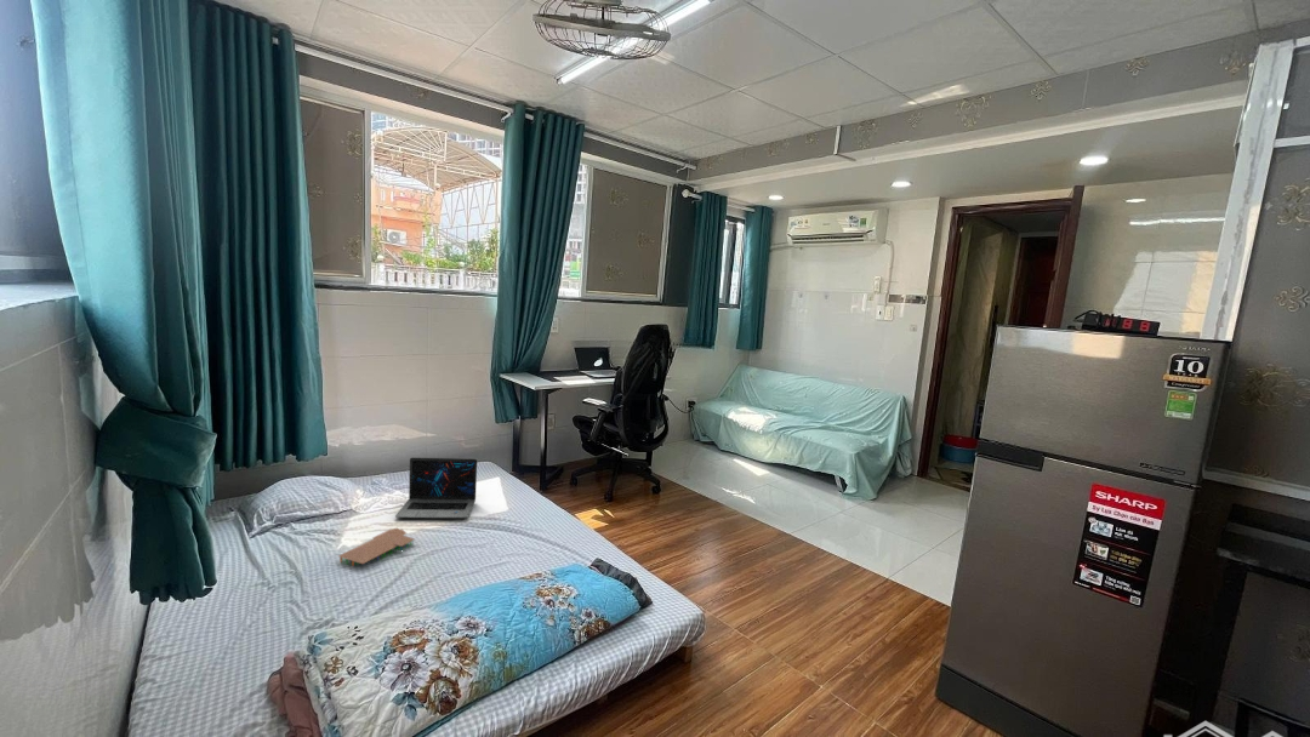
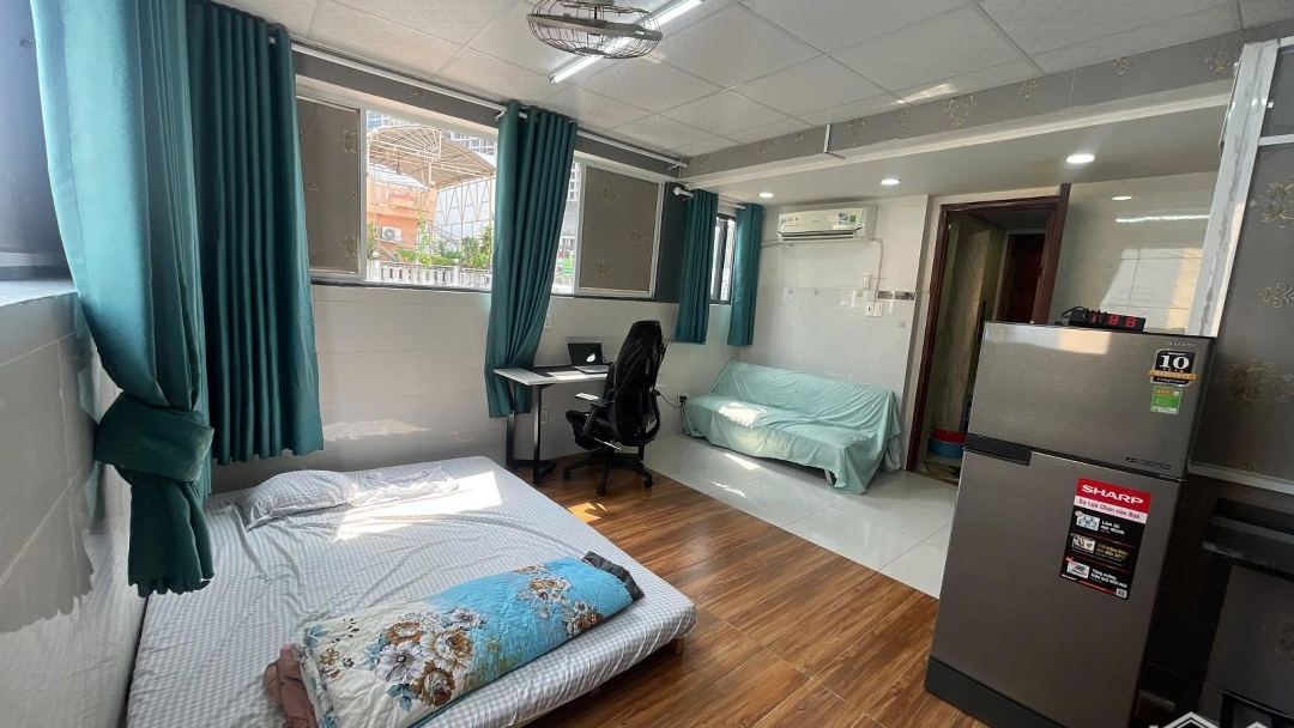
- architectural model (380, 545)
- laptop (437, 487)
